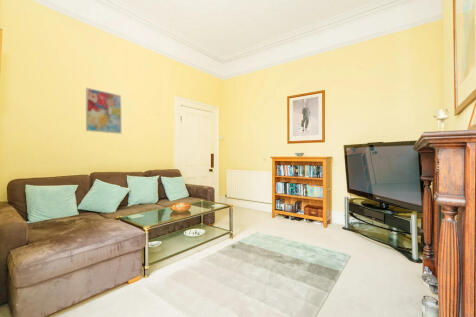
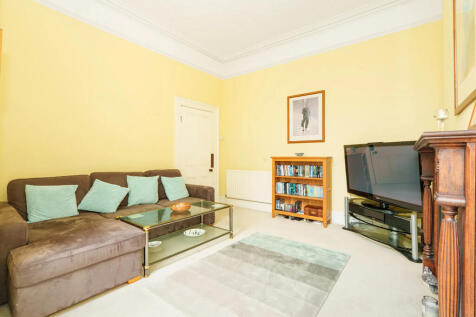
- wall art (104, 112)
